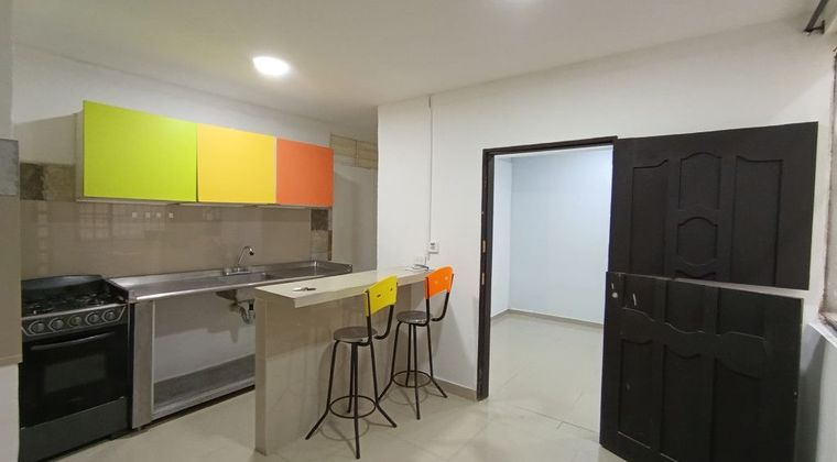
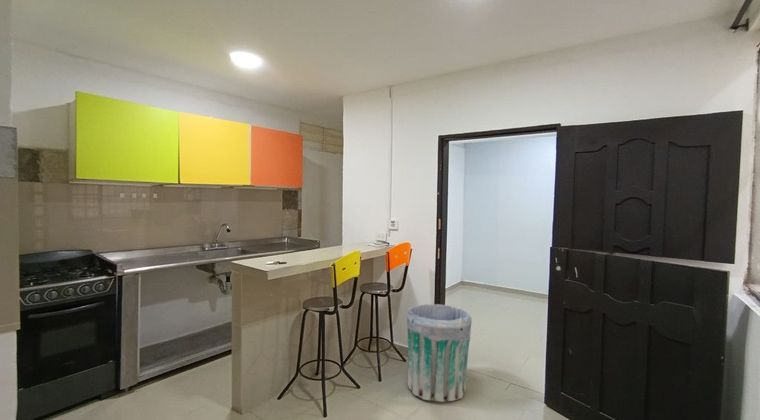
+ trash can (437, 347)
